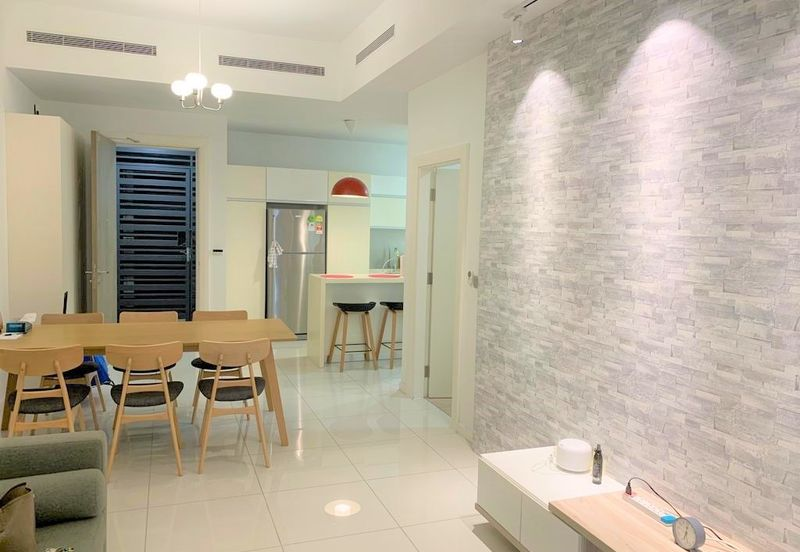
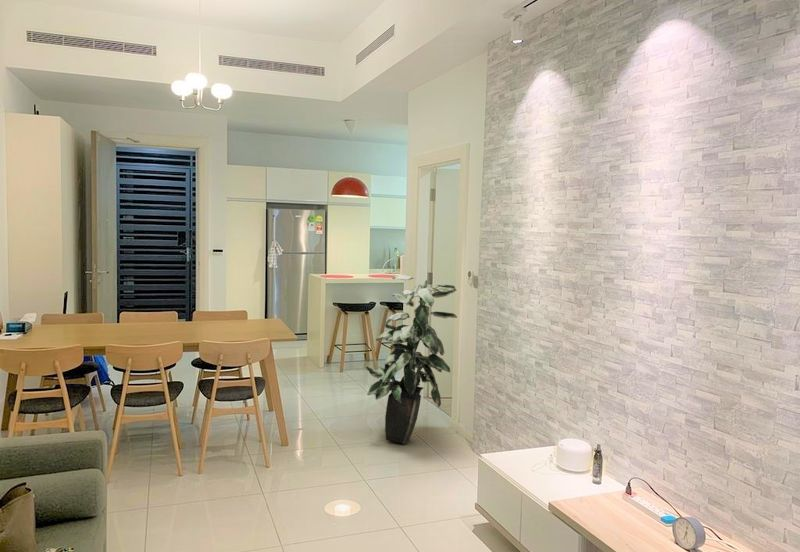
+ indoor plant (409, 358)
